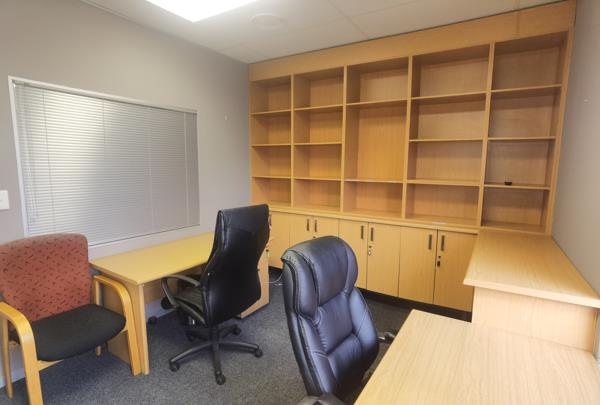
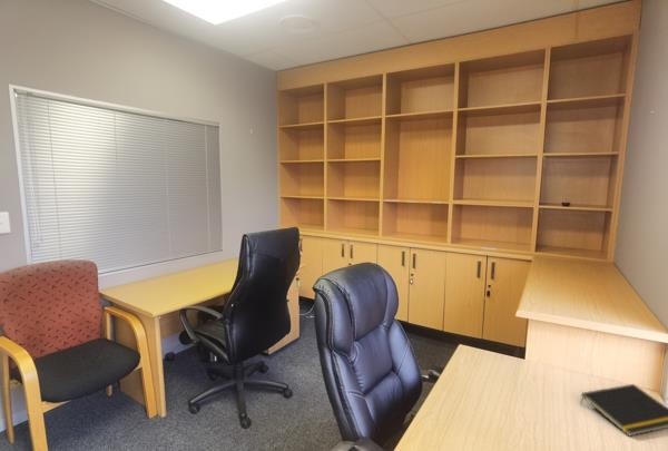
+ notepad (631, 408)
